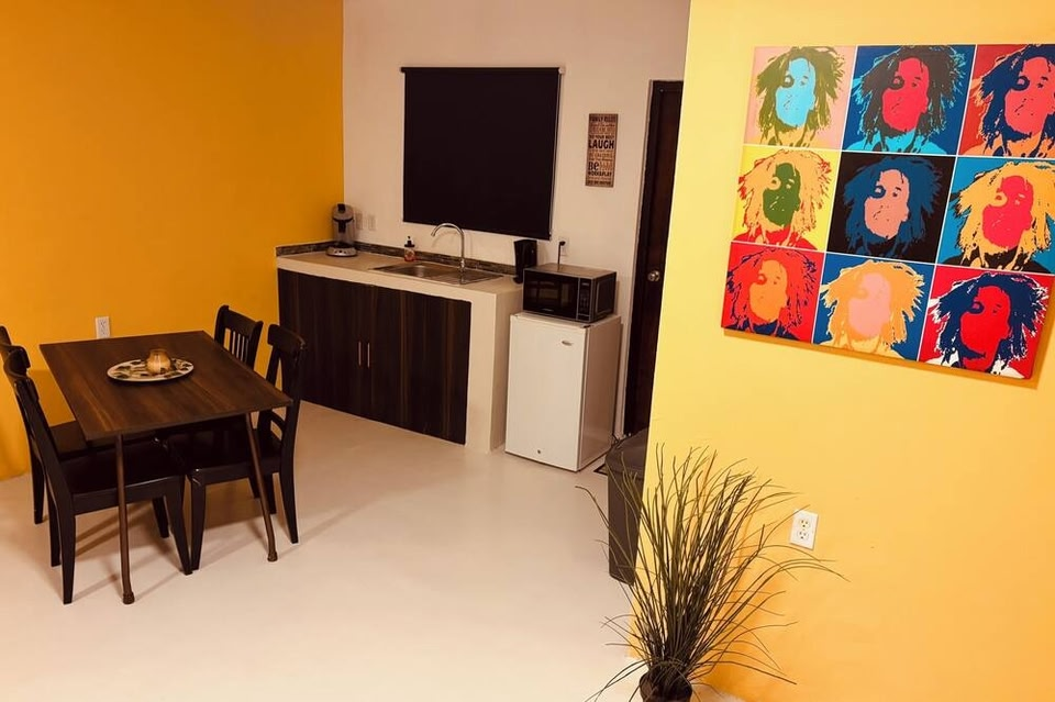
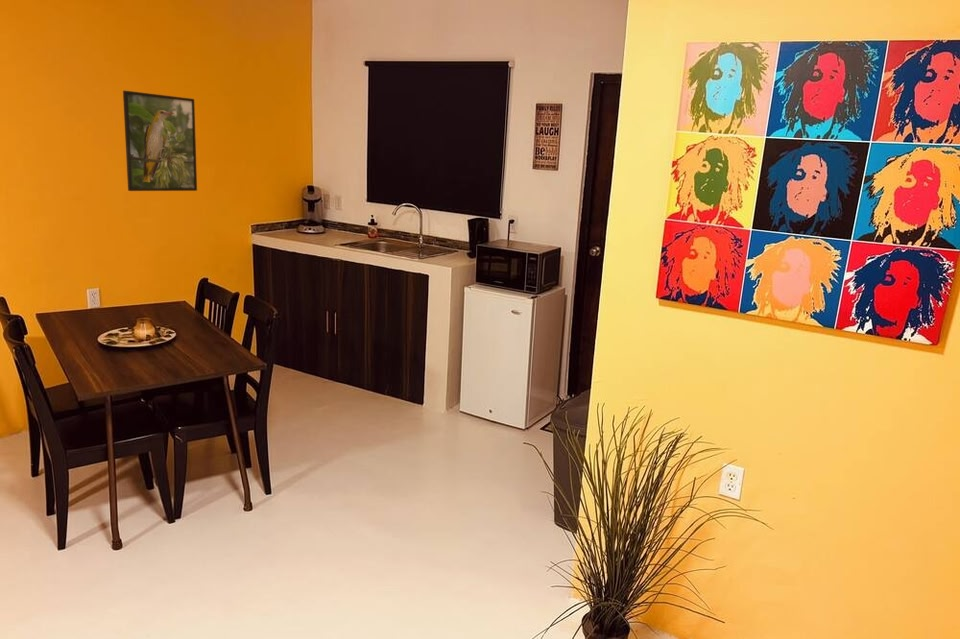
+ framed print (162, 143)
